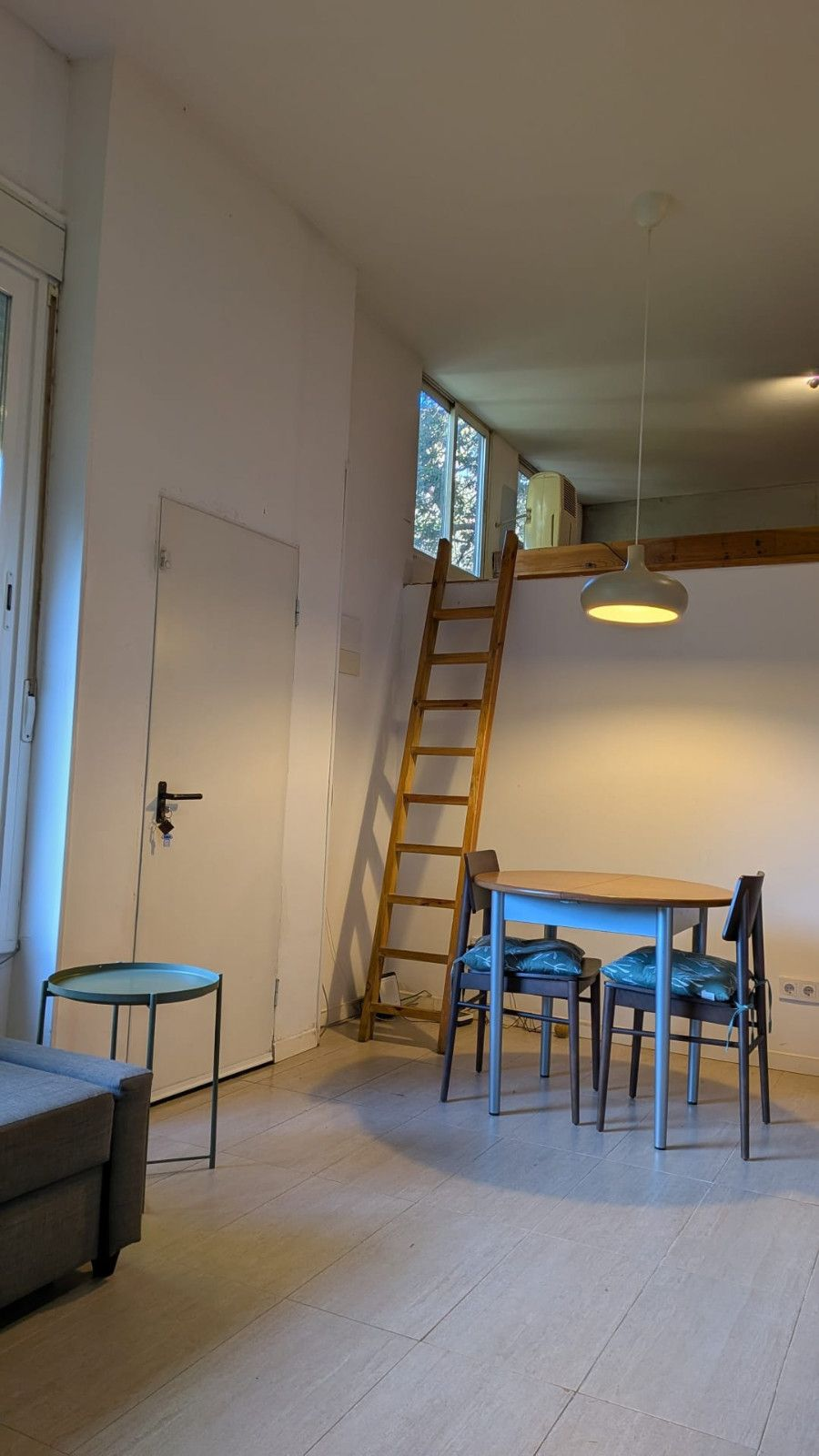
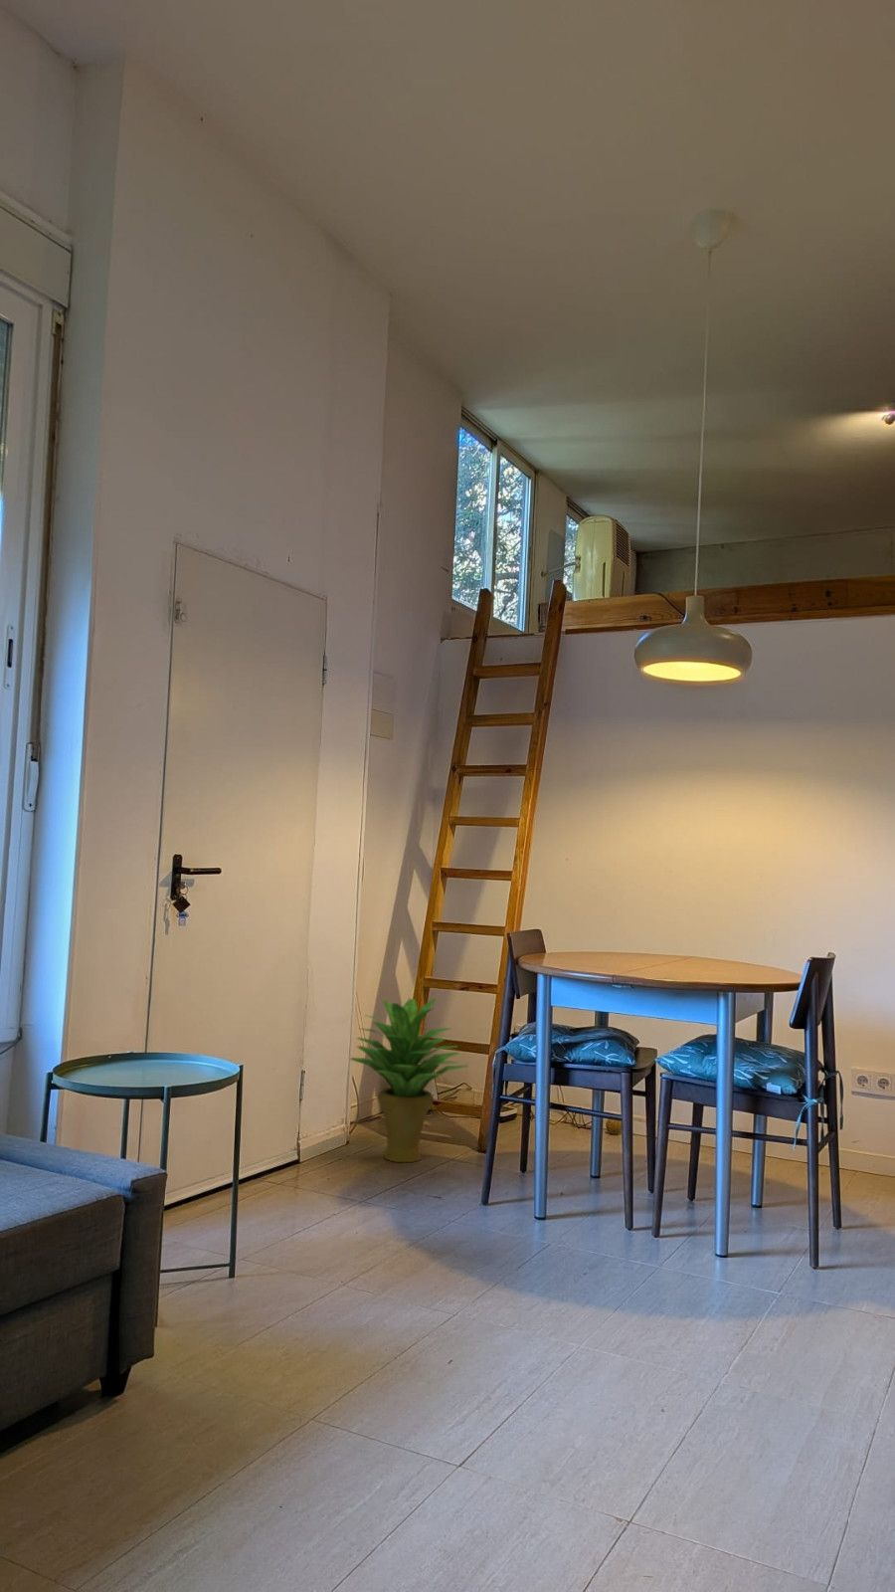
+ potted plant (404, 1077)
